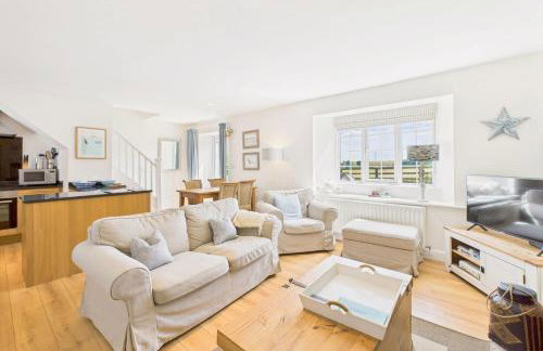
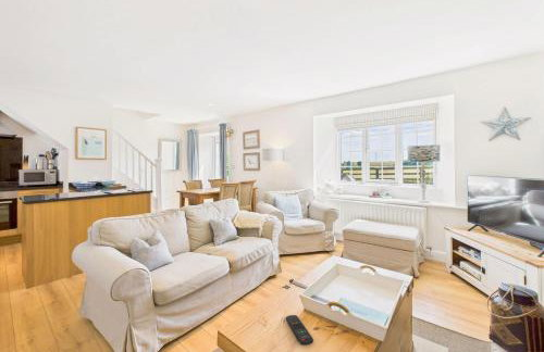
+ remote control (298, 328)
